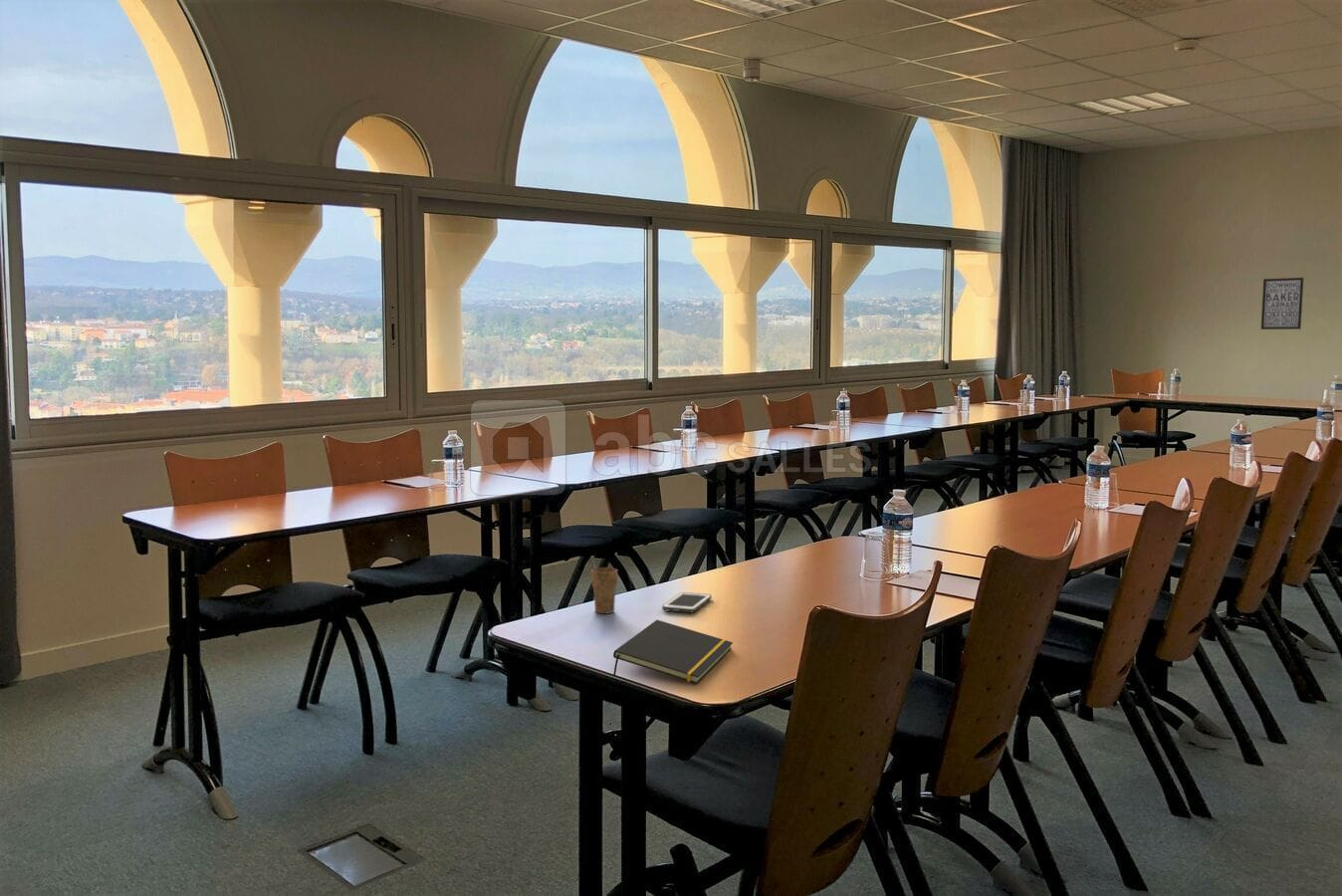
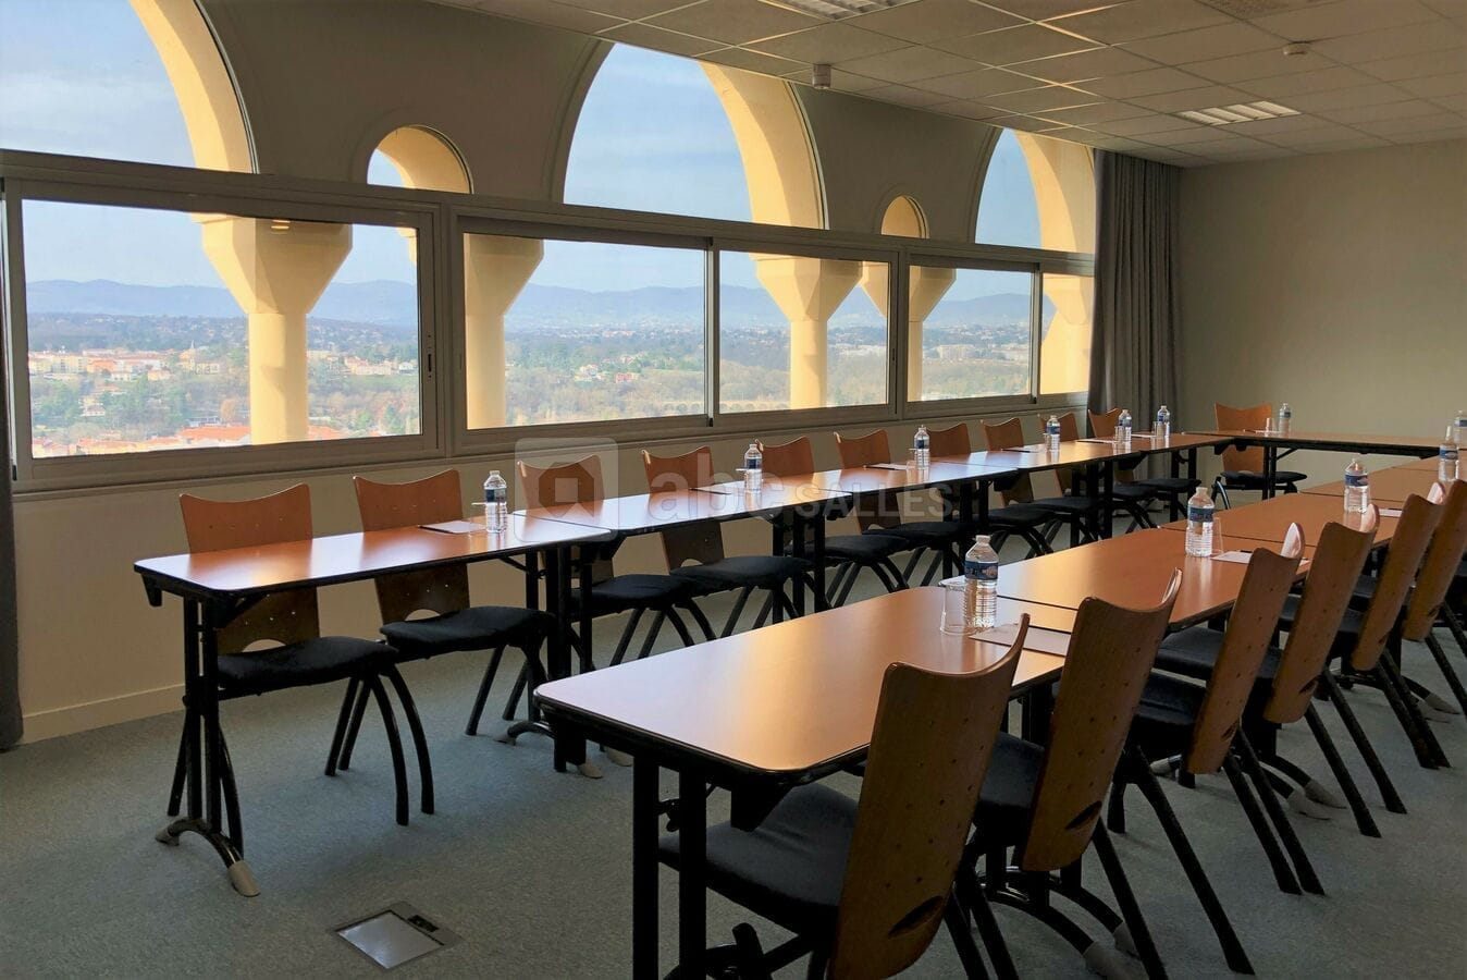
- cell phone (687, 602)
- cup (604, 585)
- notepad (675, 649)
- wall art (1281, 304)
